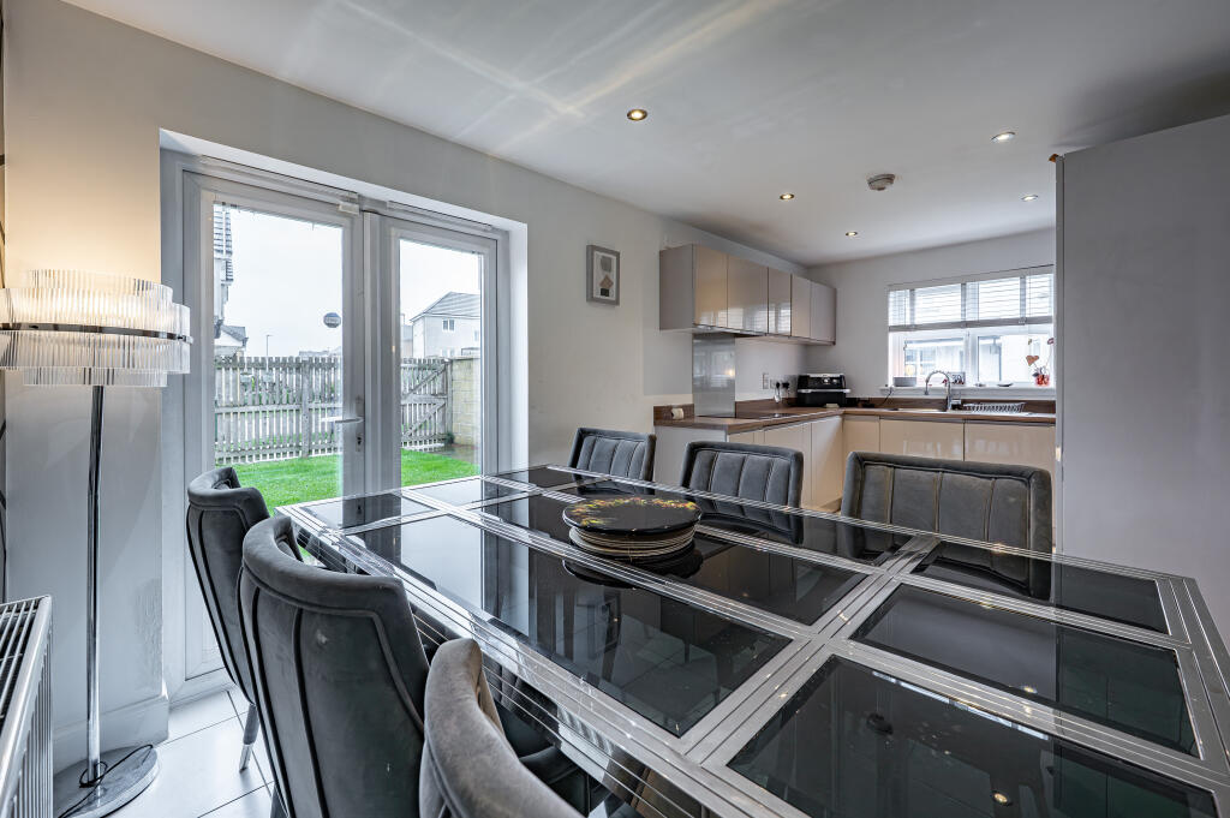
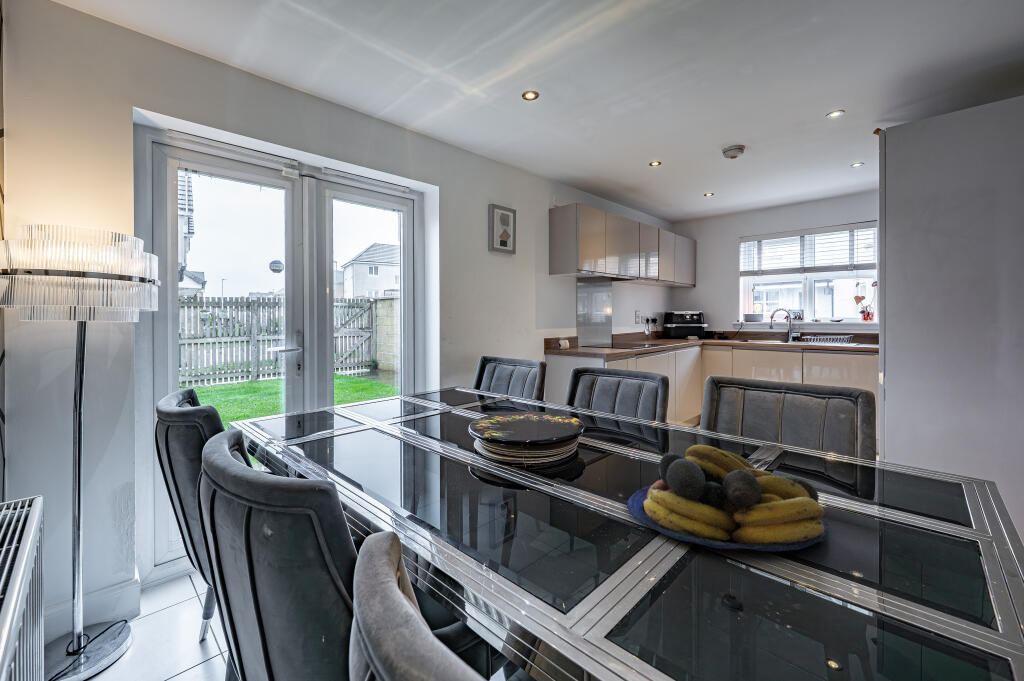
+ fruit bowl (719, 481)
